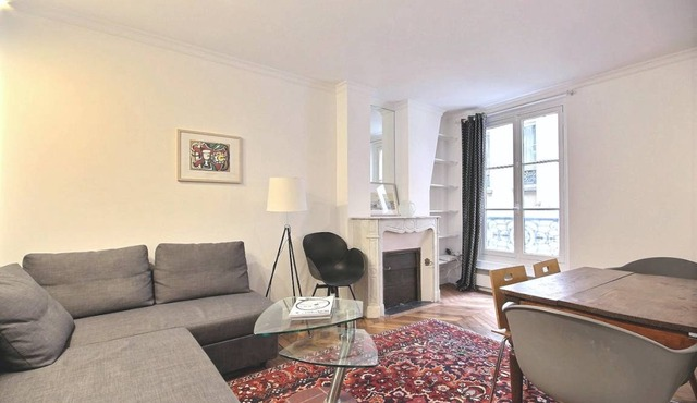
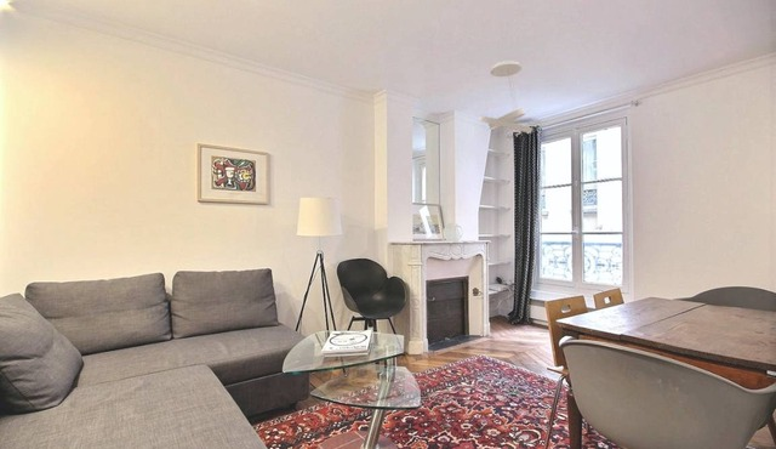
+ ceiling light fixture (512, 101)
